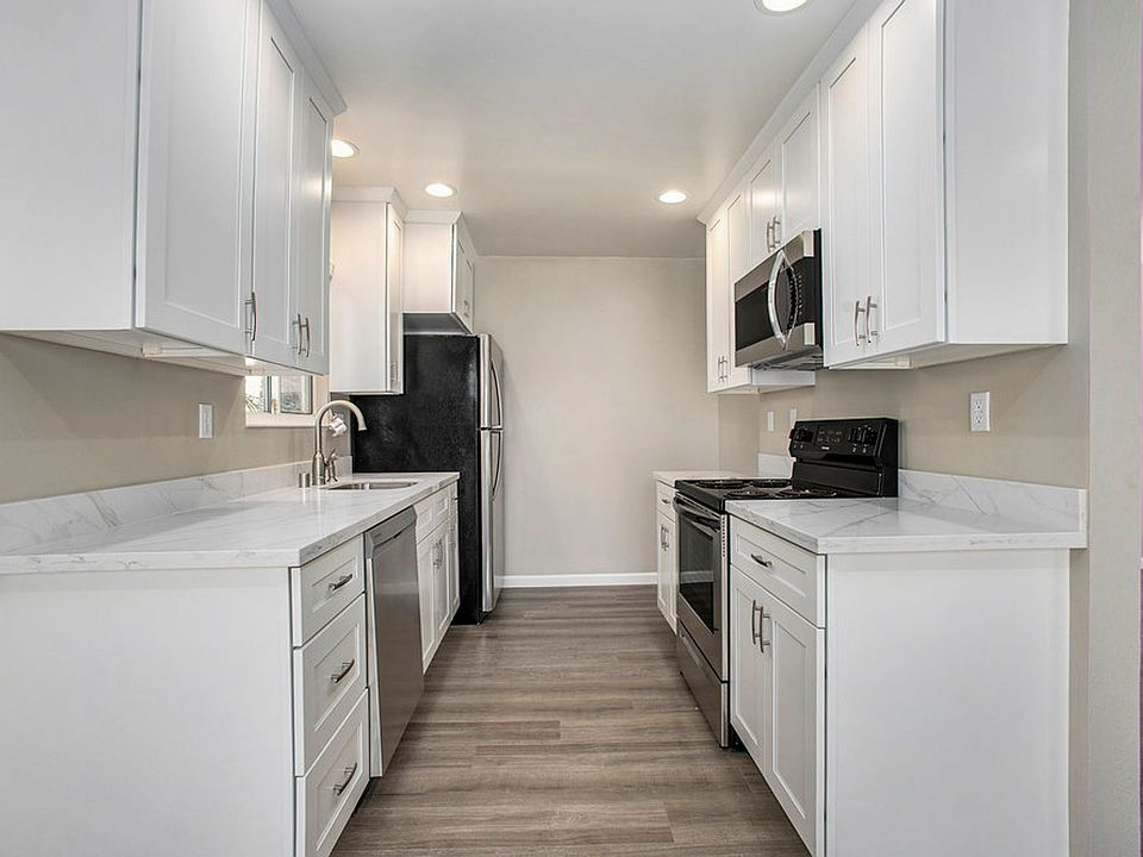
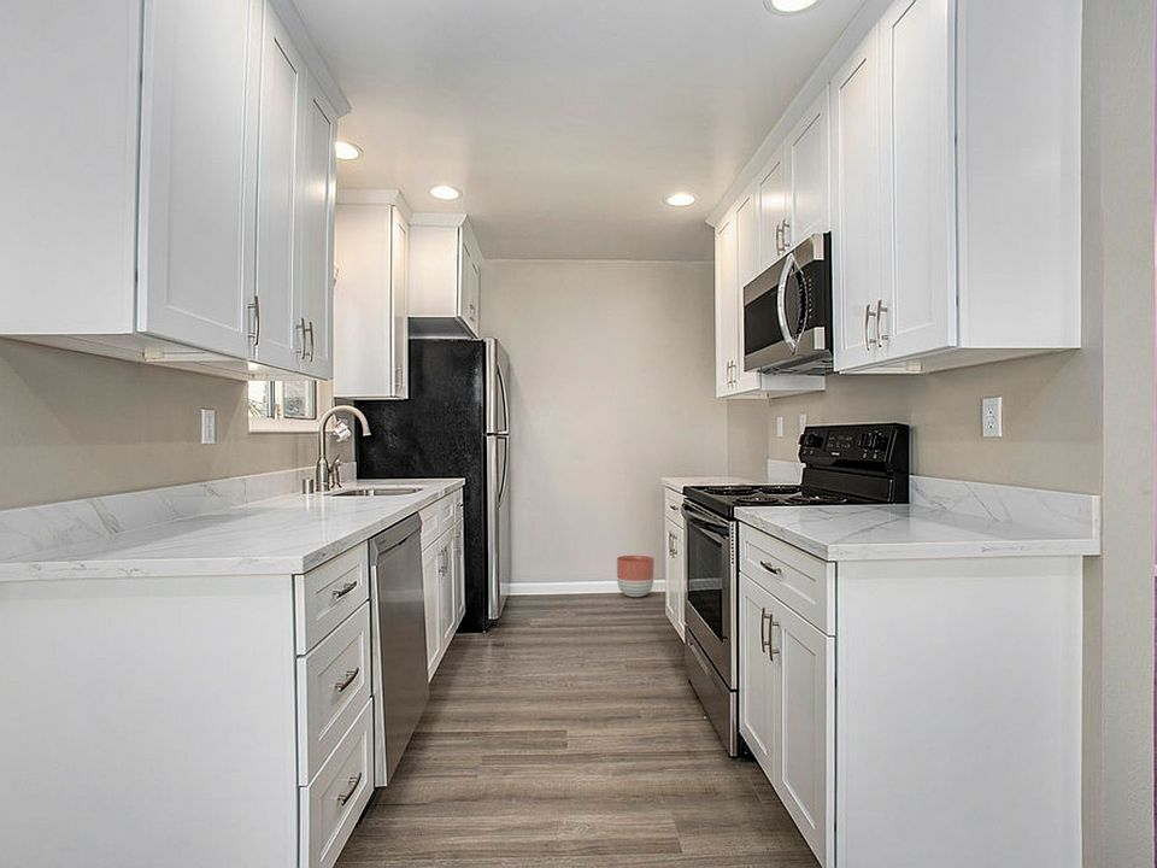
+ planter (635, 576)
